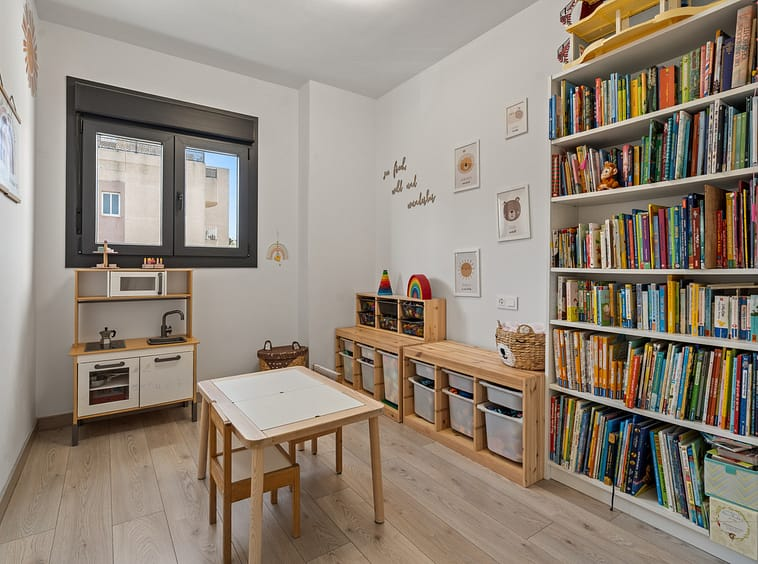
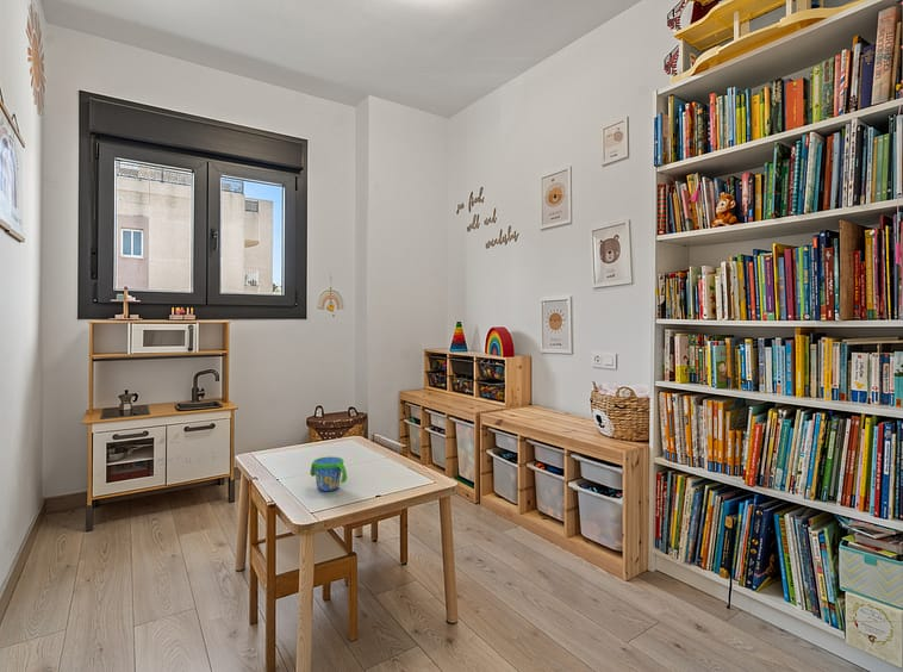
+ snack cup (328, 474)
